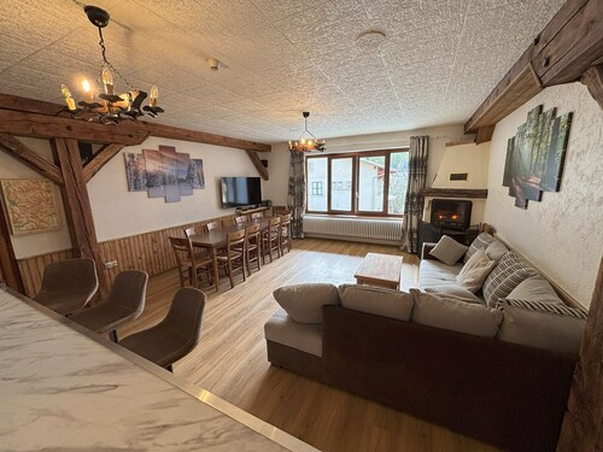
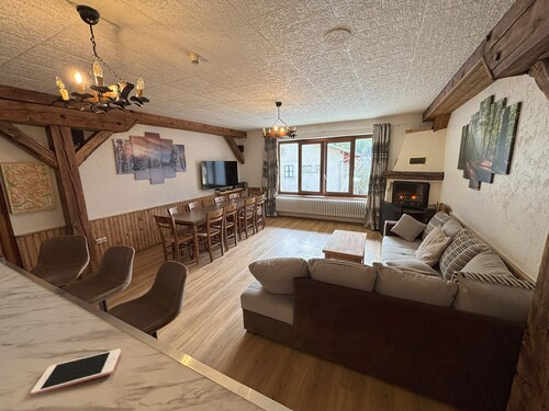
+ cell phone (80, 369)
